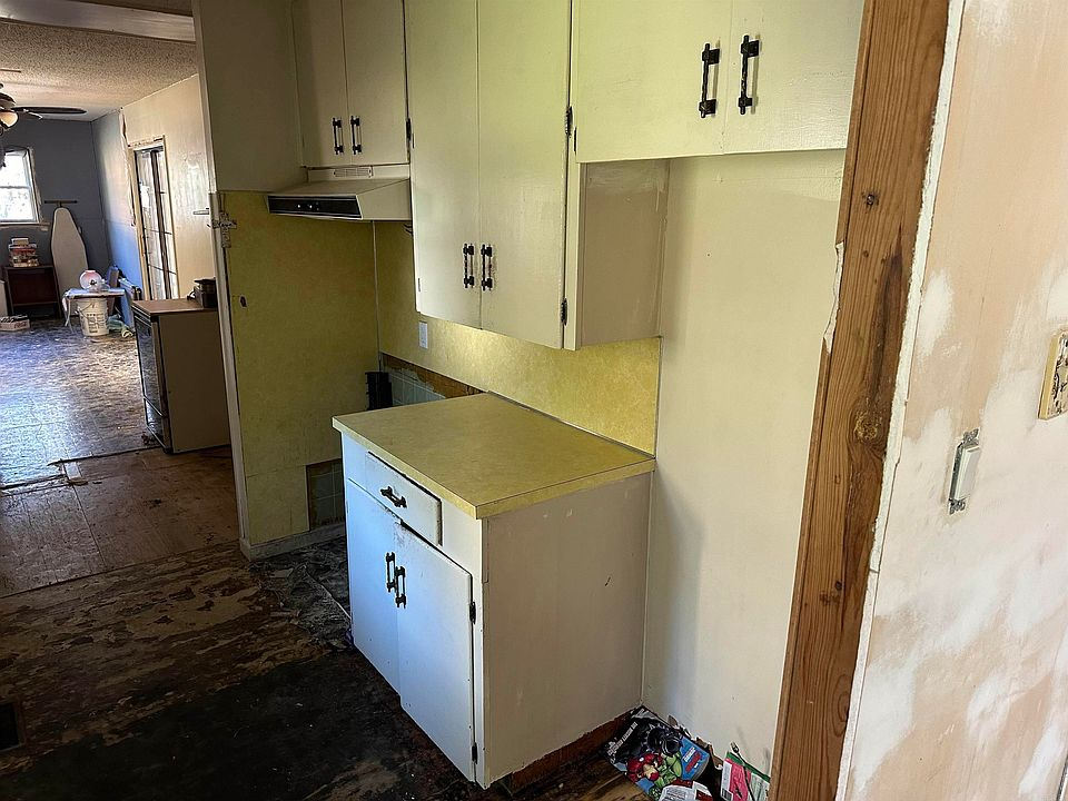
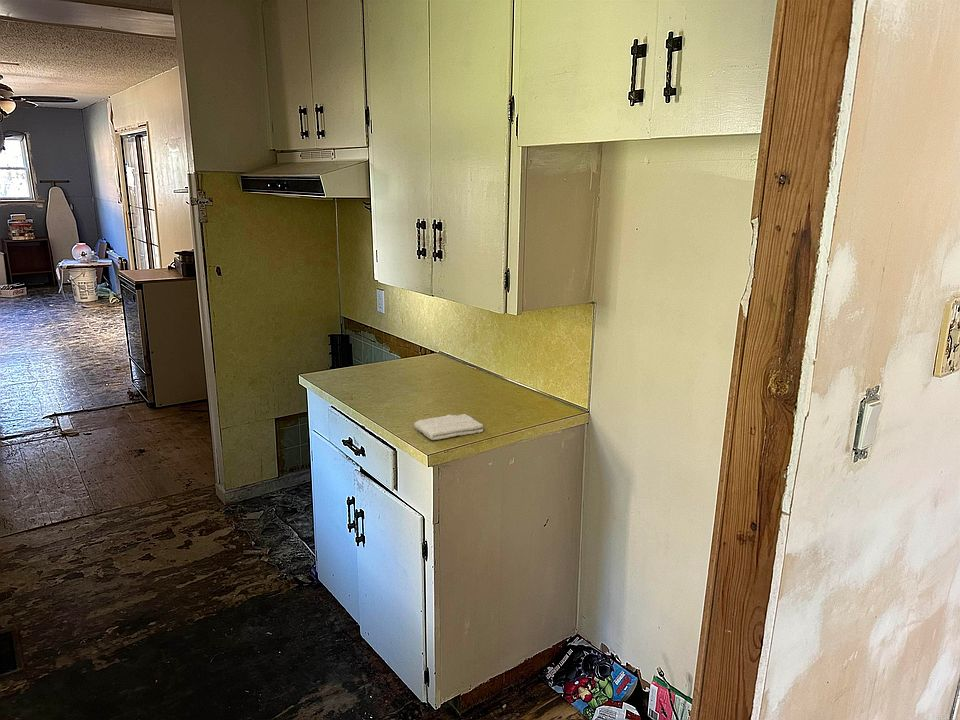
+ washcloth (449, 426)
